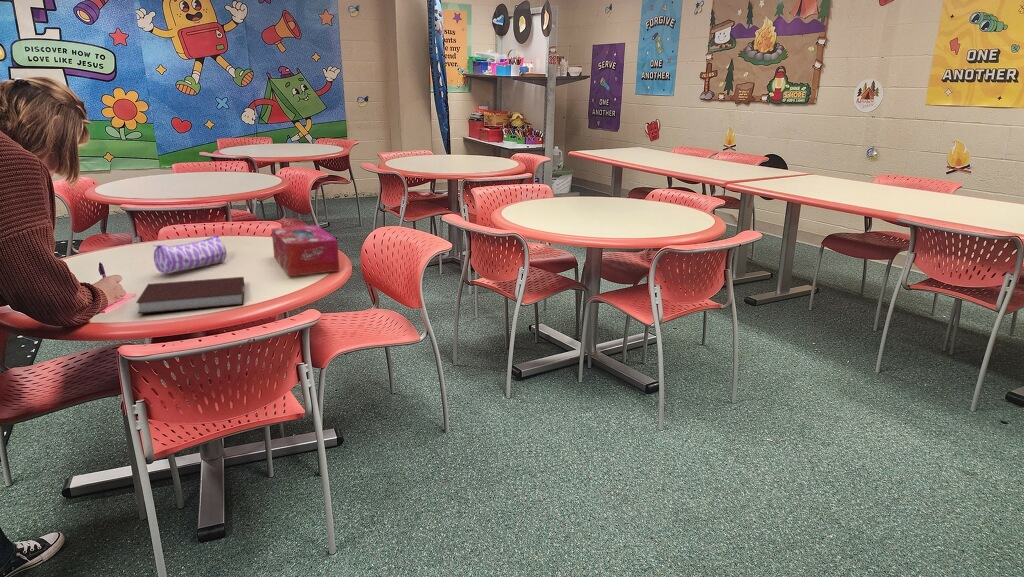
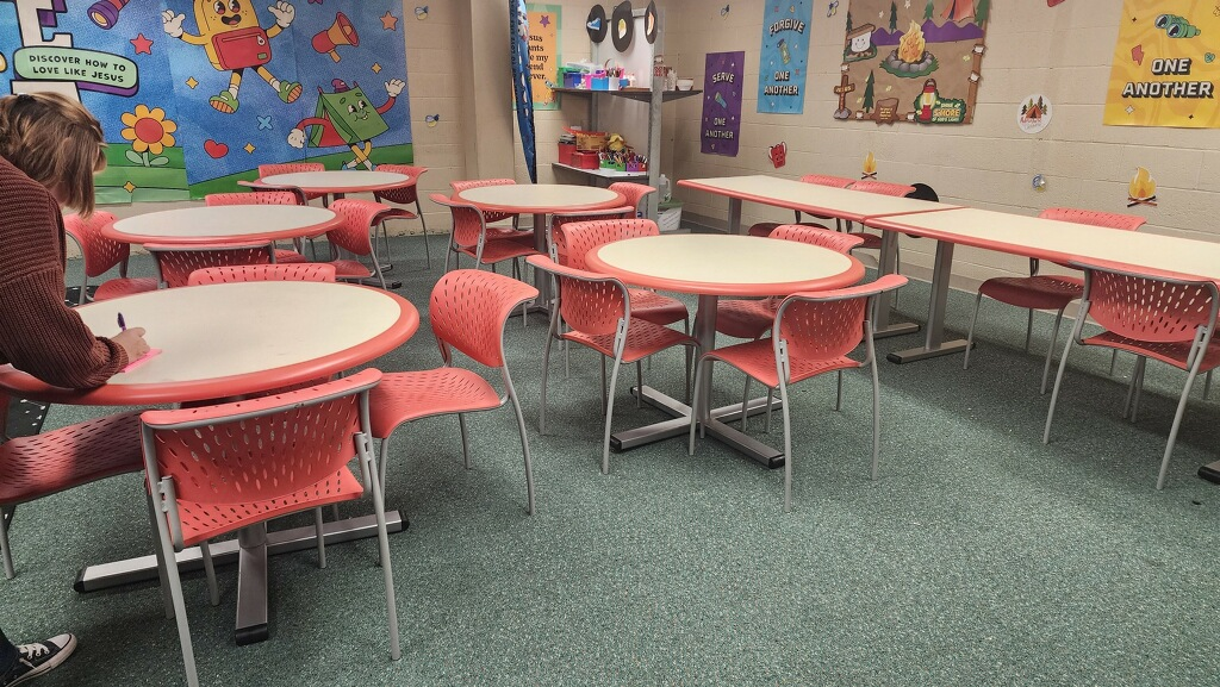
- notebook (194, 293)
- pencil case (191, 253)
- tissue box (304, 248)
